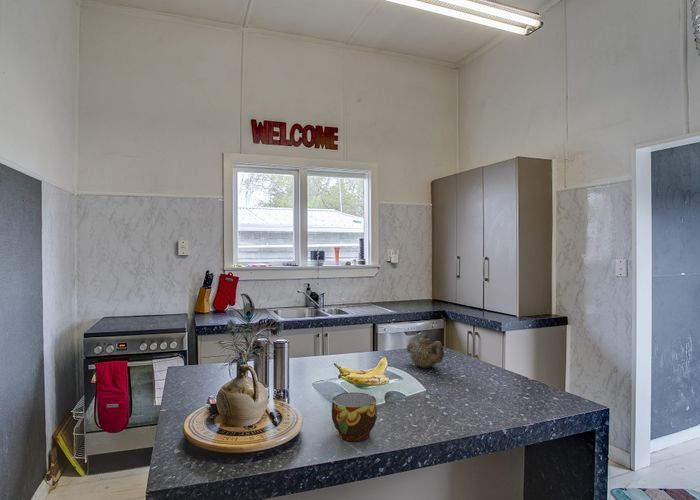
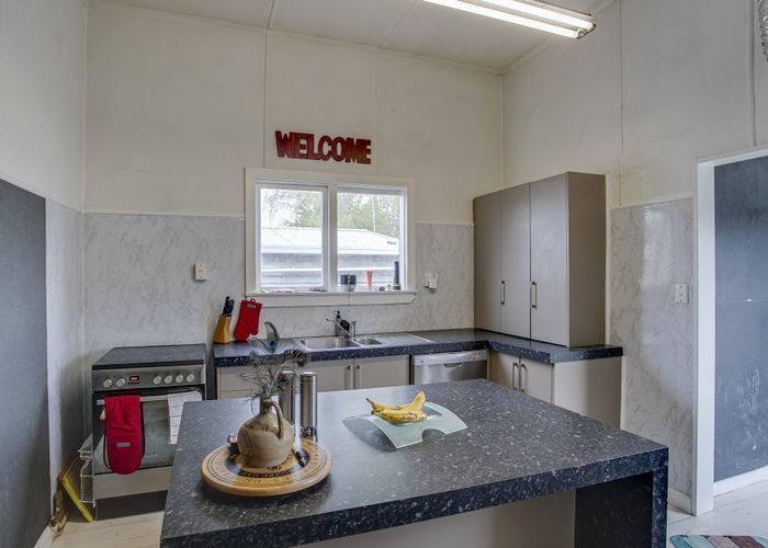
- teapot (425, 350)
- cup (353, 416)
